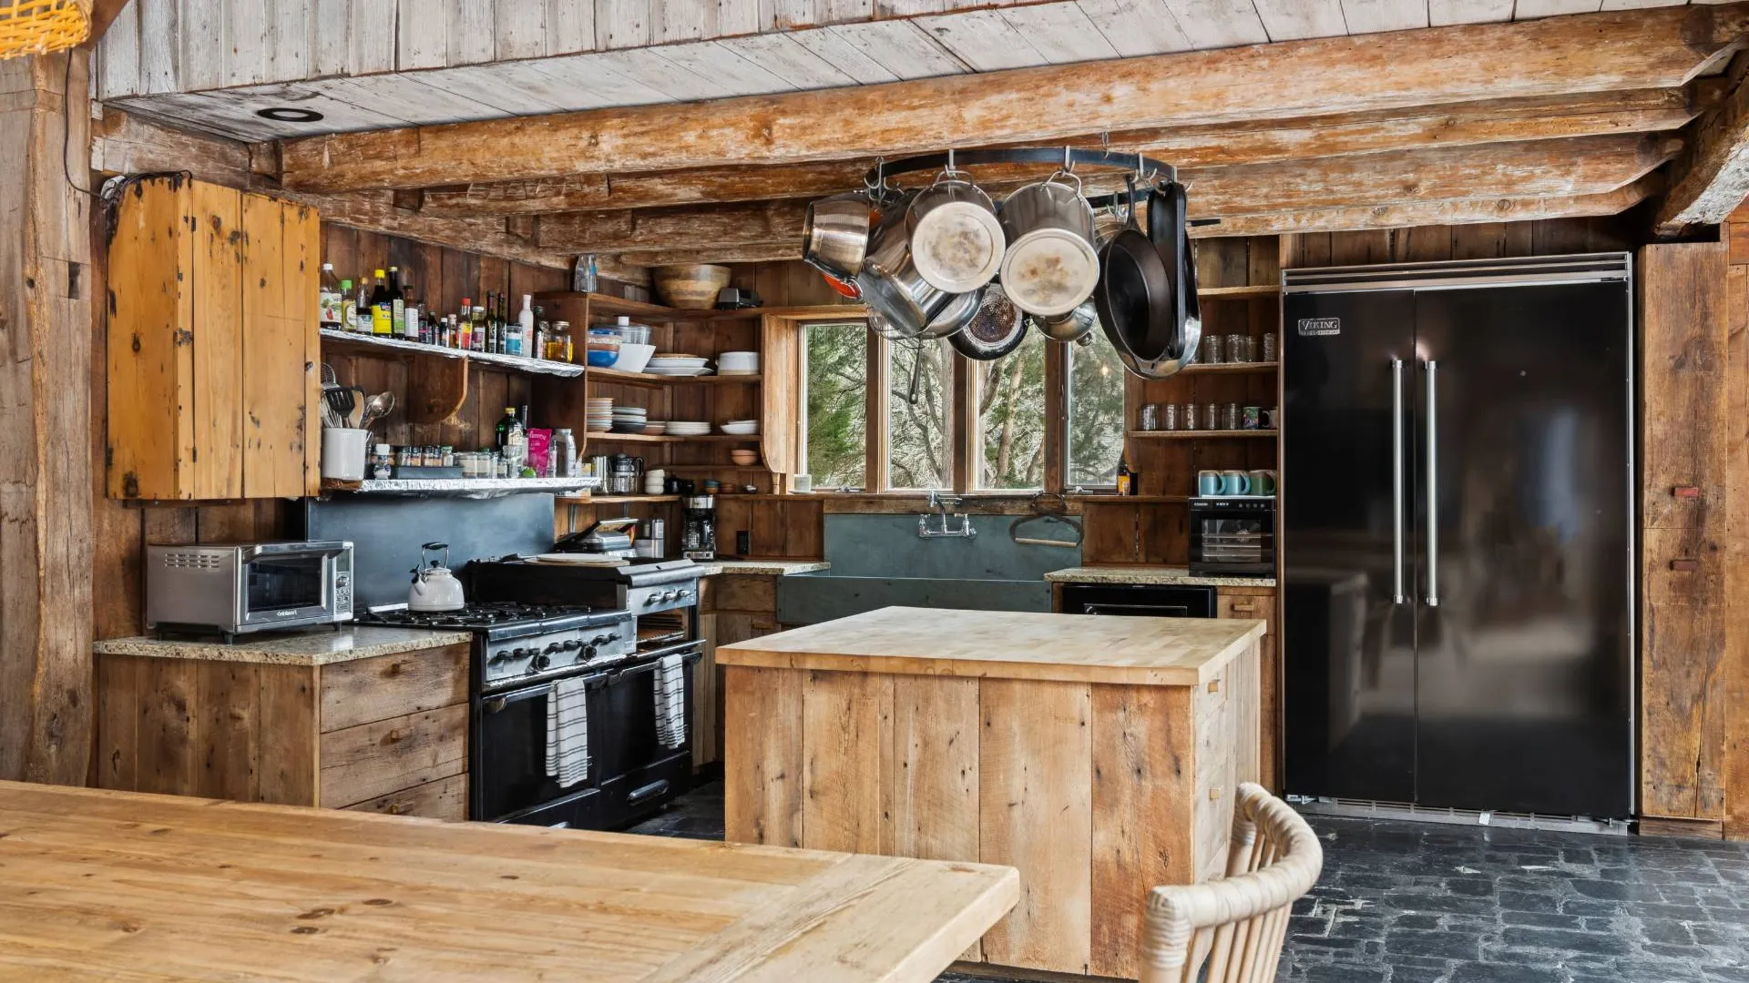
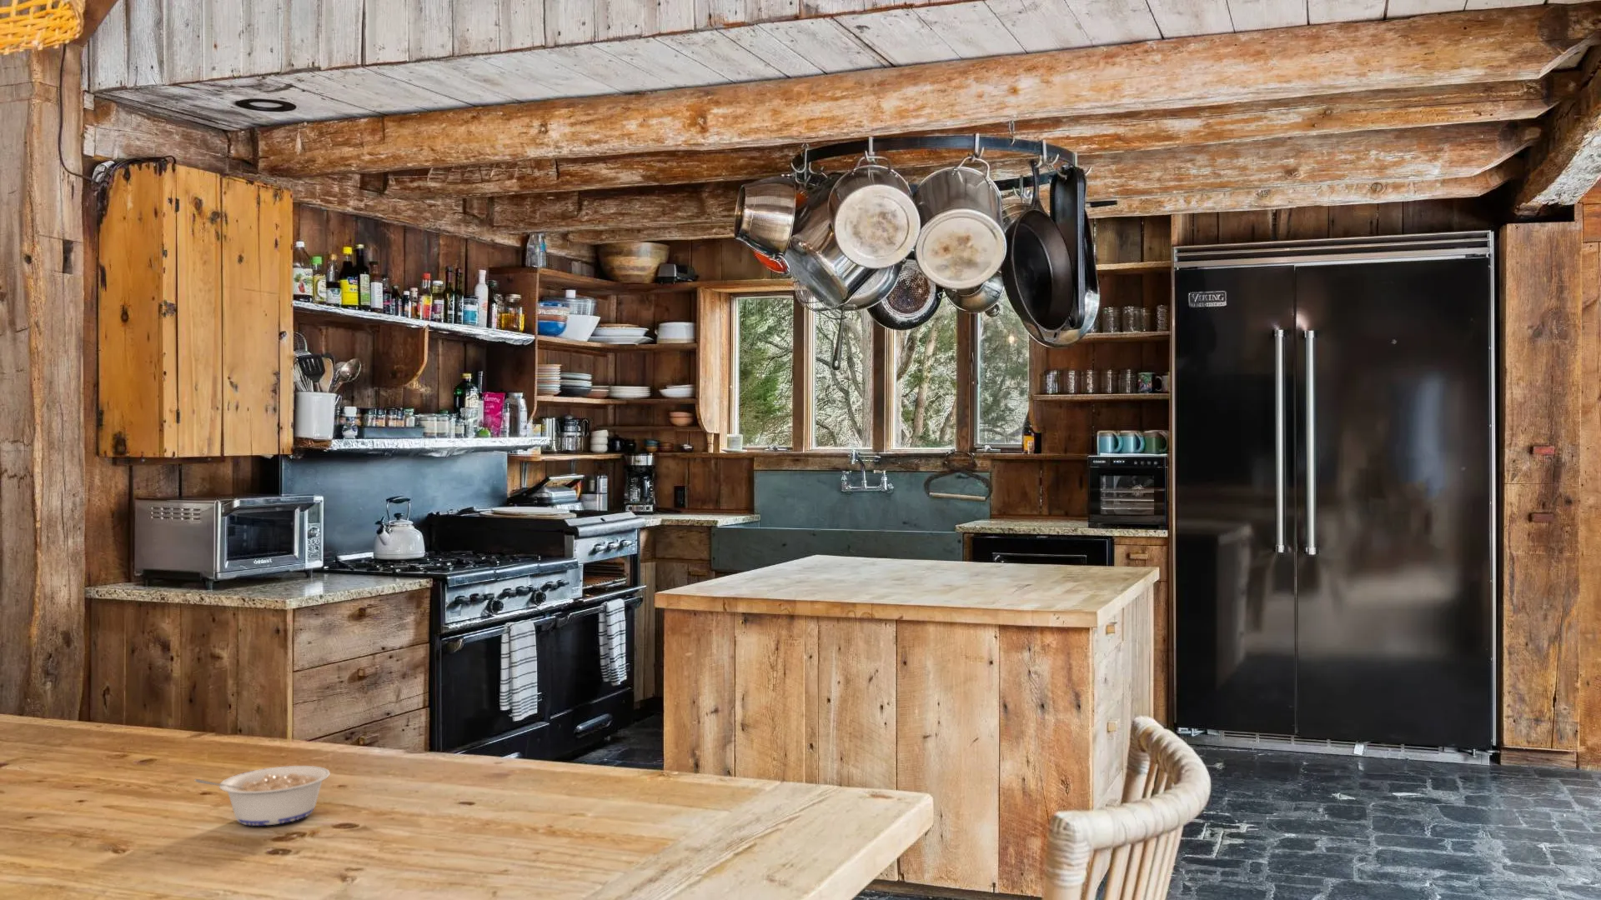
+ legume (272, 795)
